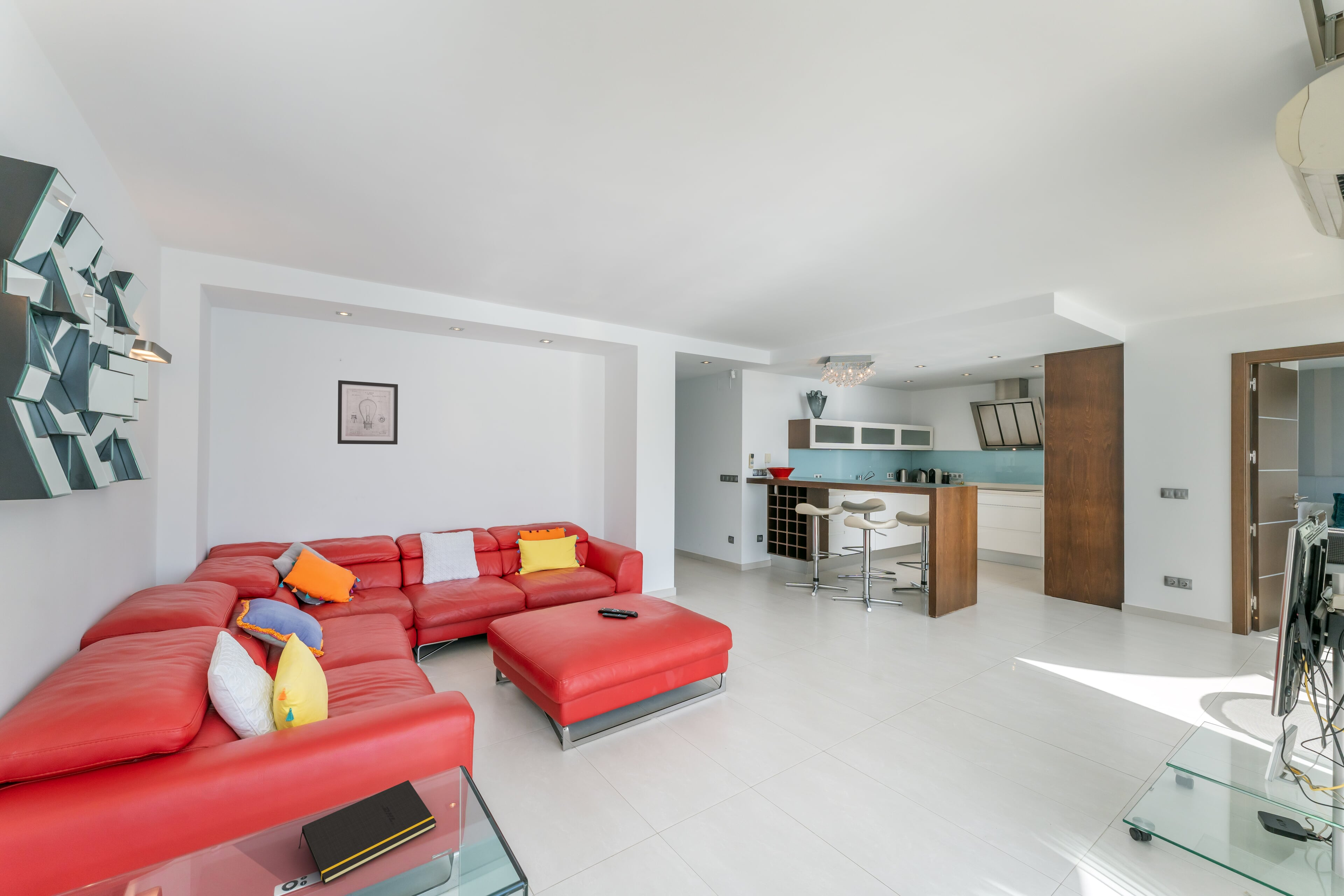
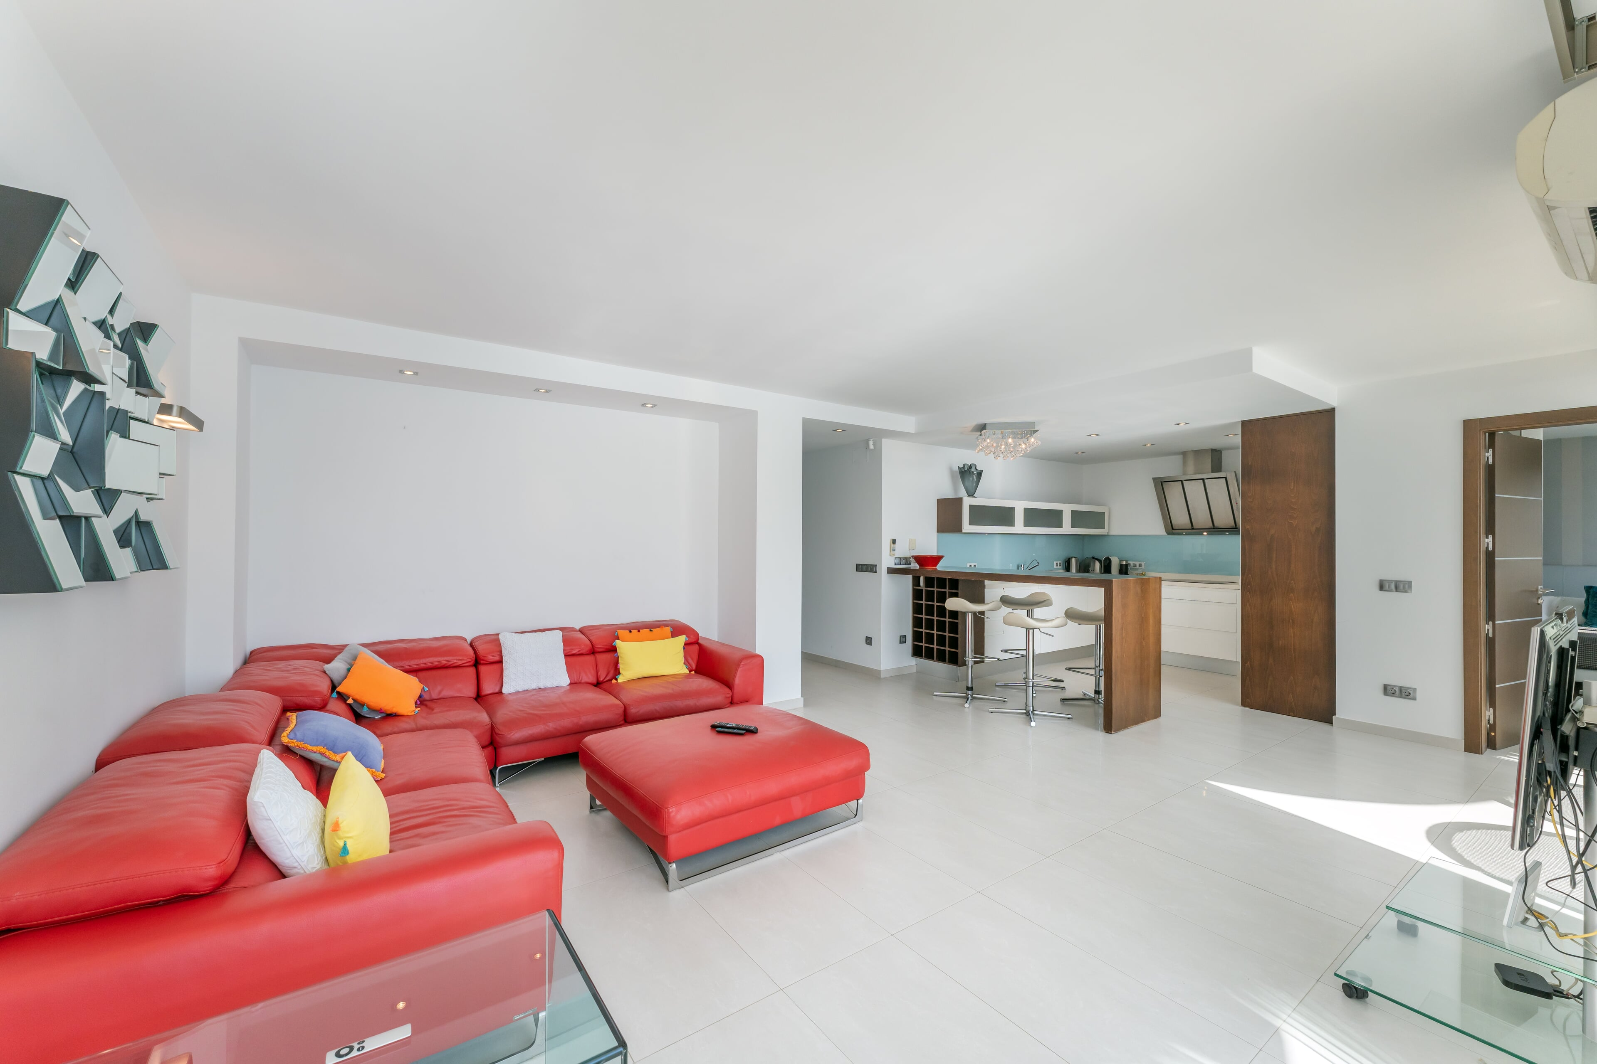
- notepad (371, 826)
- wall art (369, 413)
